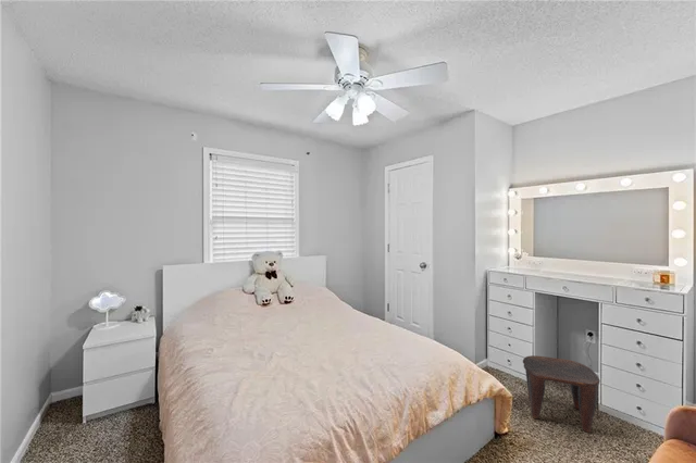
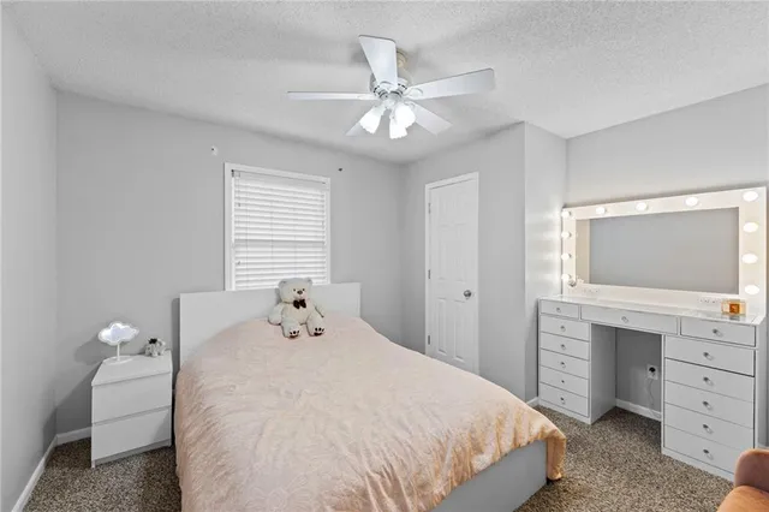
- stool (558, 381)
